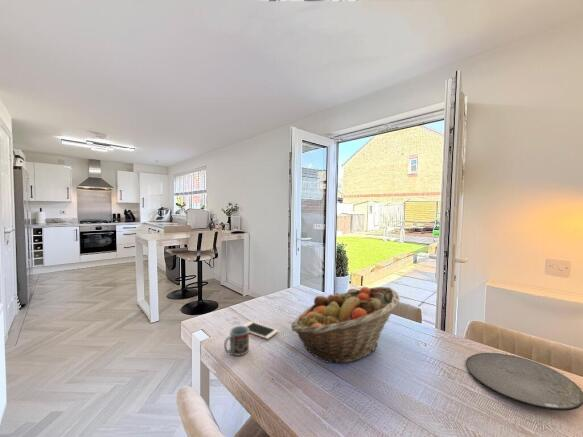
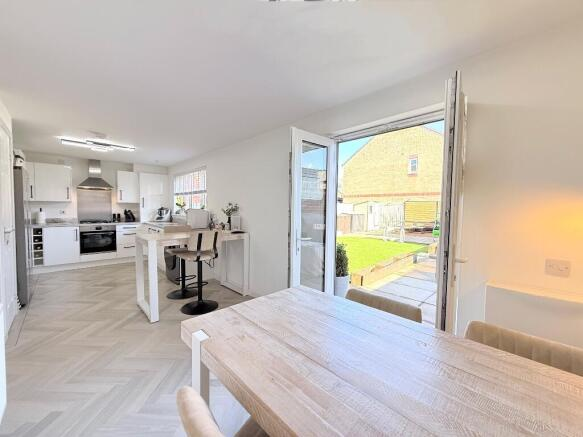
- fruit basket (345, 316)
- plate (518, 376)
- cell phone (258, 329)
- cup (236, 341)
